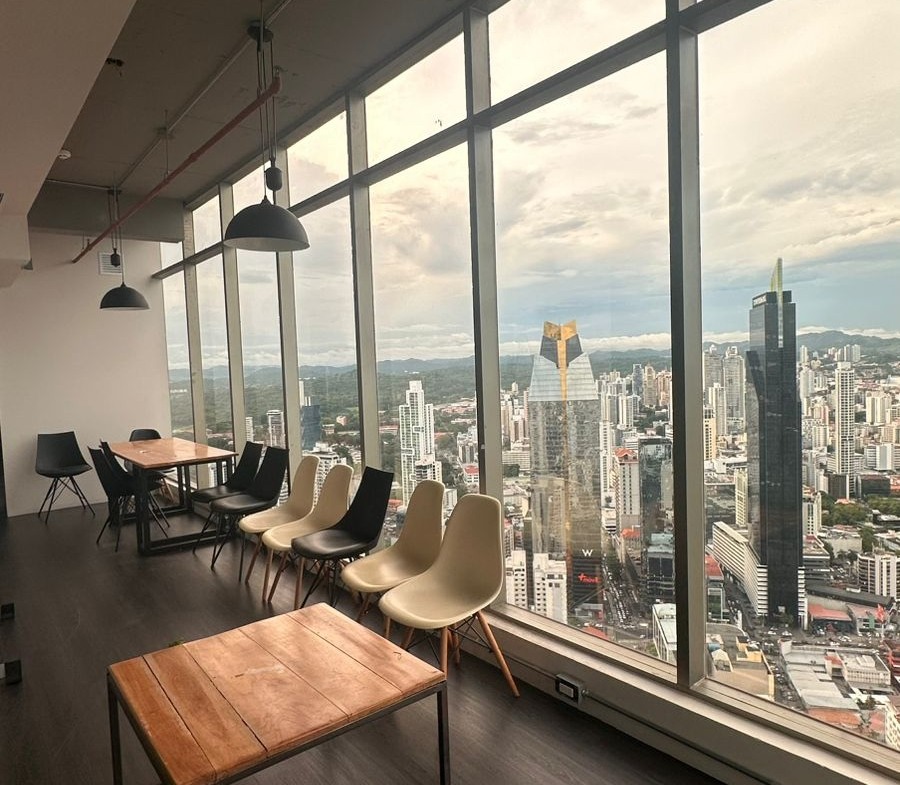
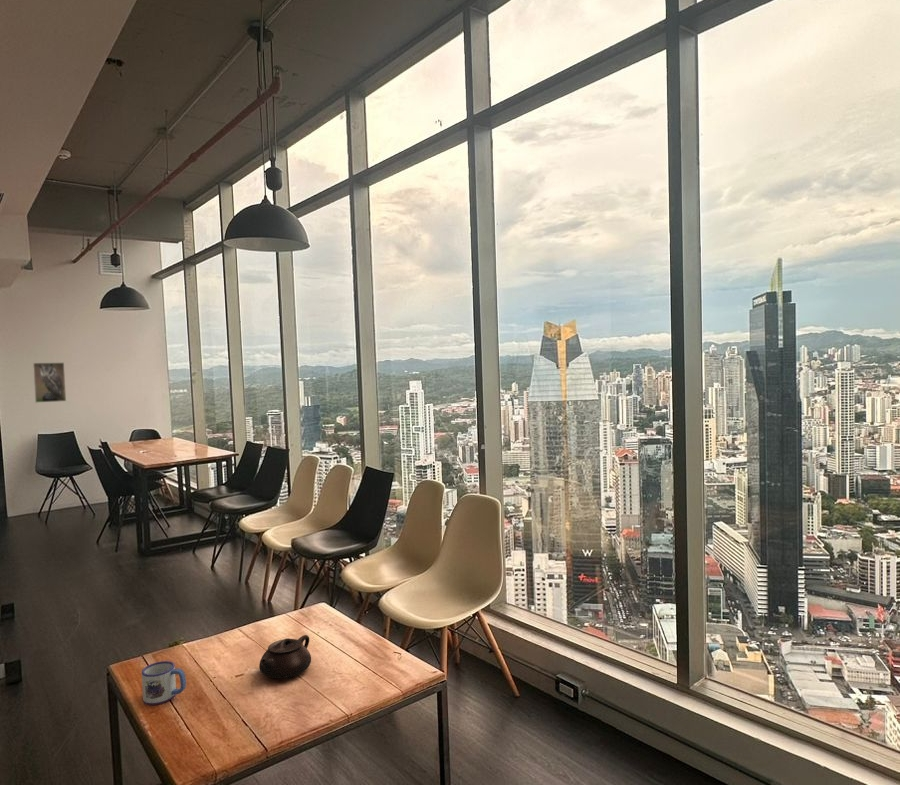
+ teapot (286, 654)
+ mug (164, 682)
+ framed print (49, 382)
